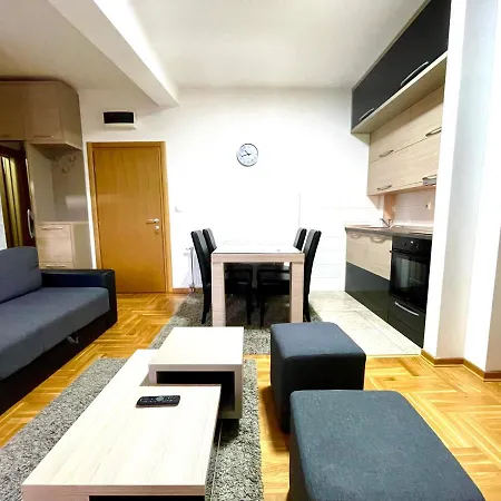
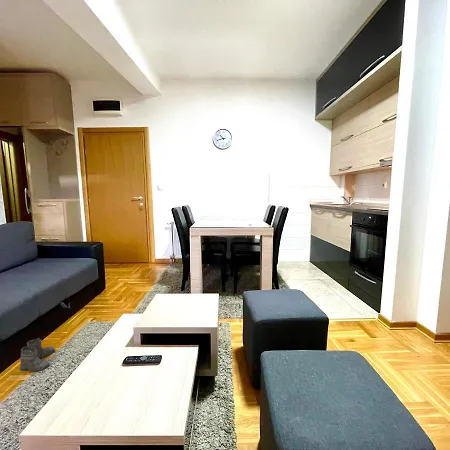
+ boots (37, 353)
